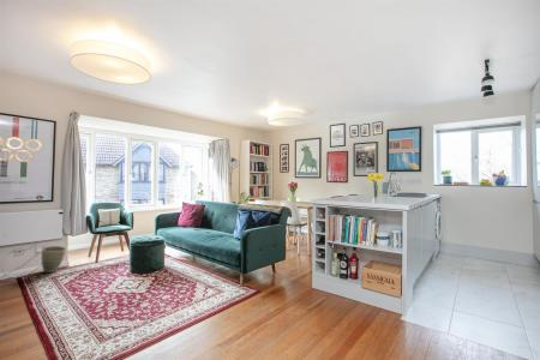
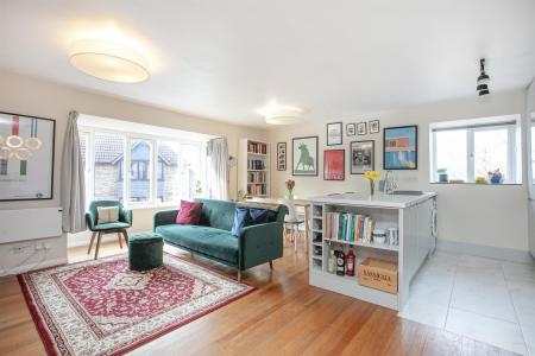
- vase (54, 258)
